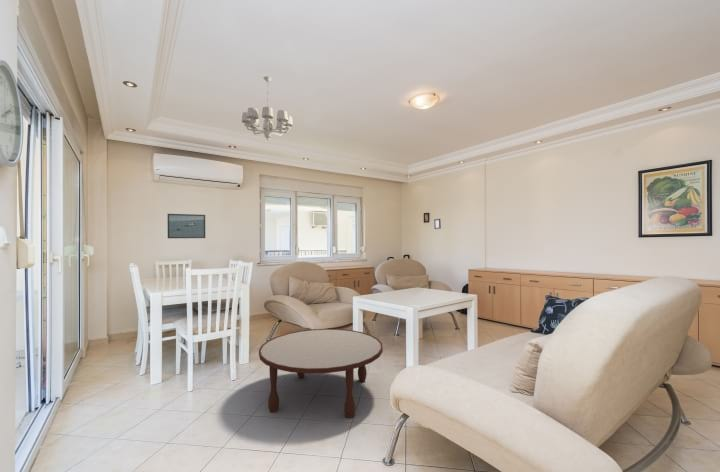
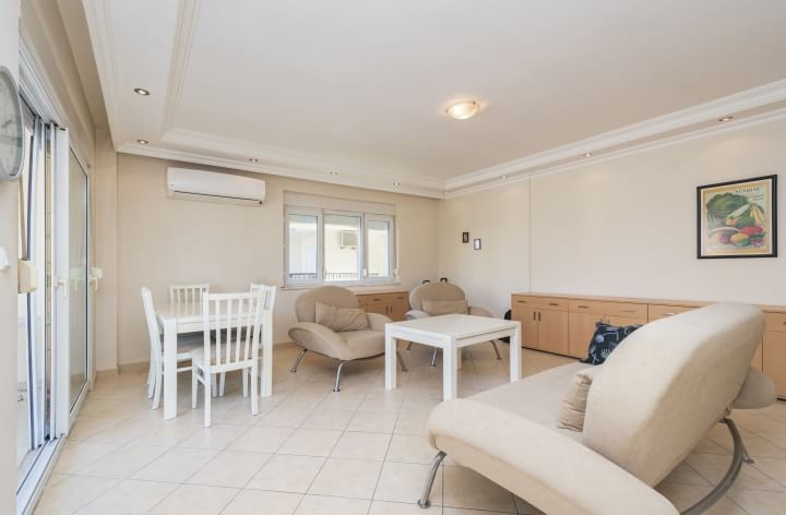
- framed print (186, 226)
- chandelier (267, 109)
- coffee table (322, 369)
